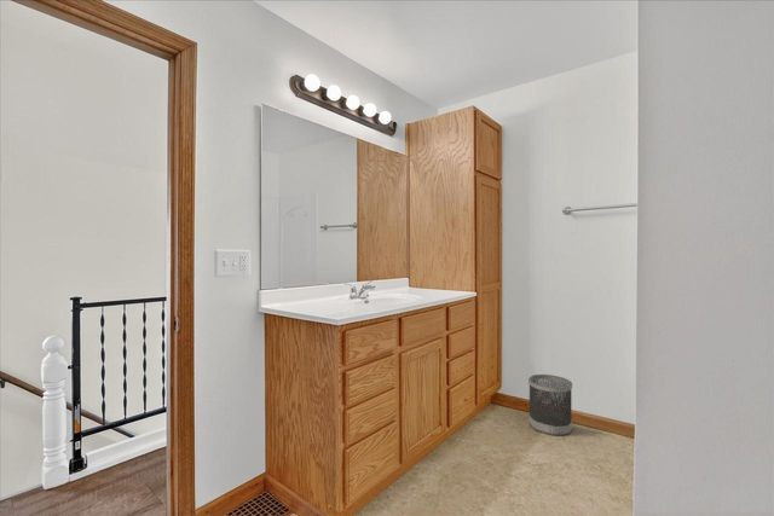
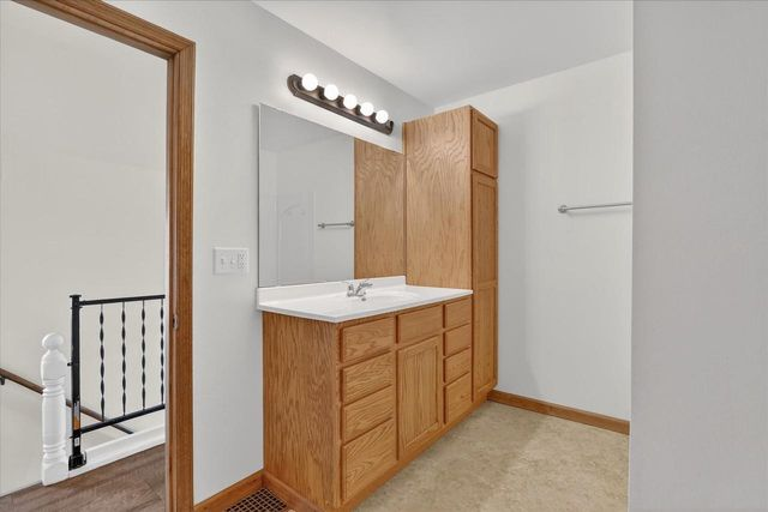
- wastebasket (549, 402)
